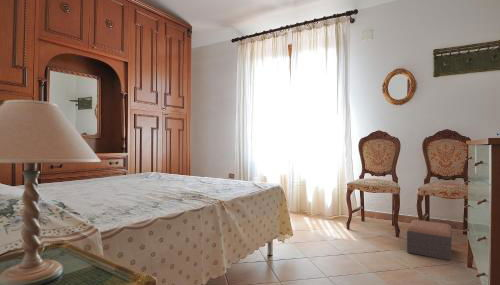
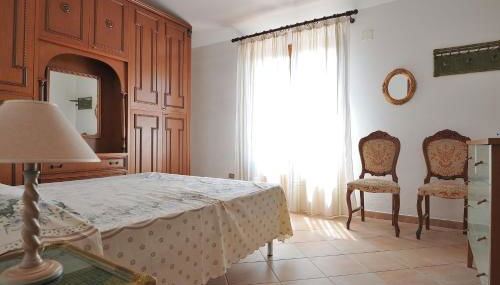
- footstool (429, 237)
